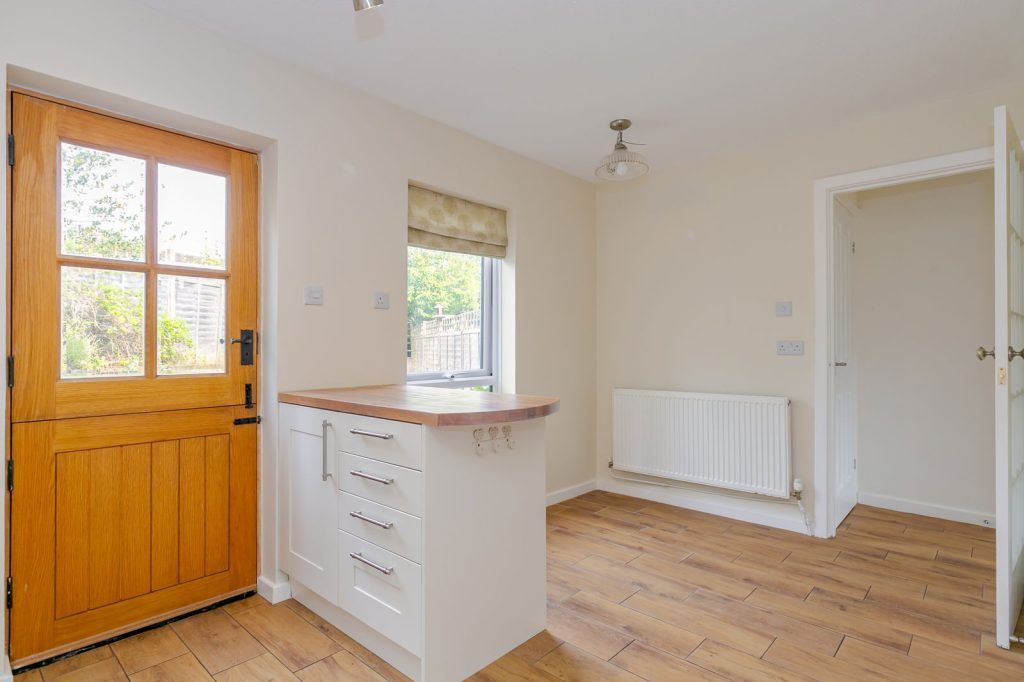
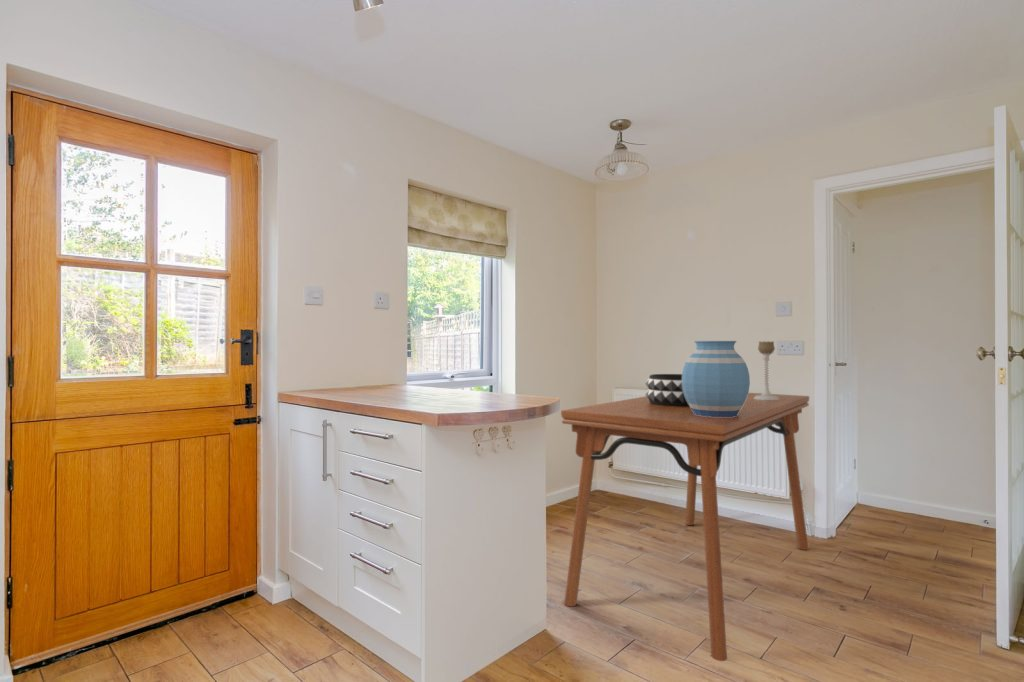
+ dining table (701, 486)
+ vase (715, 377)
+ candle holder (766, 370)
+ decorative bowl (675, 389)
